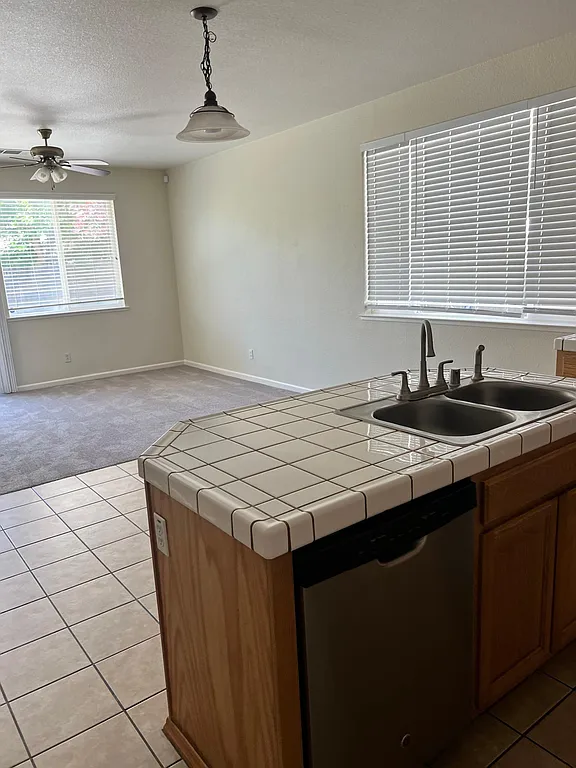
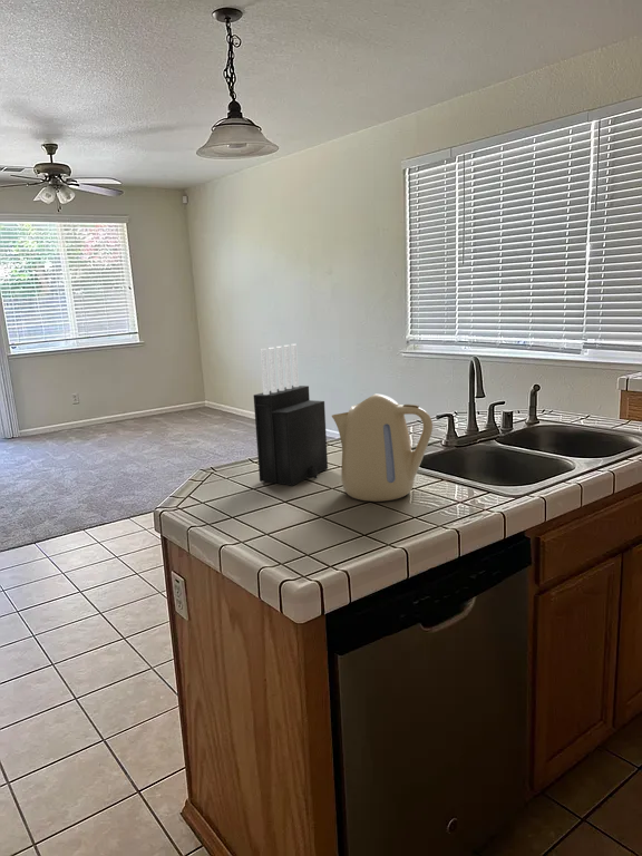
+ kettle (381, 444)
+ knife block (294, 411)
